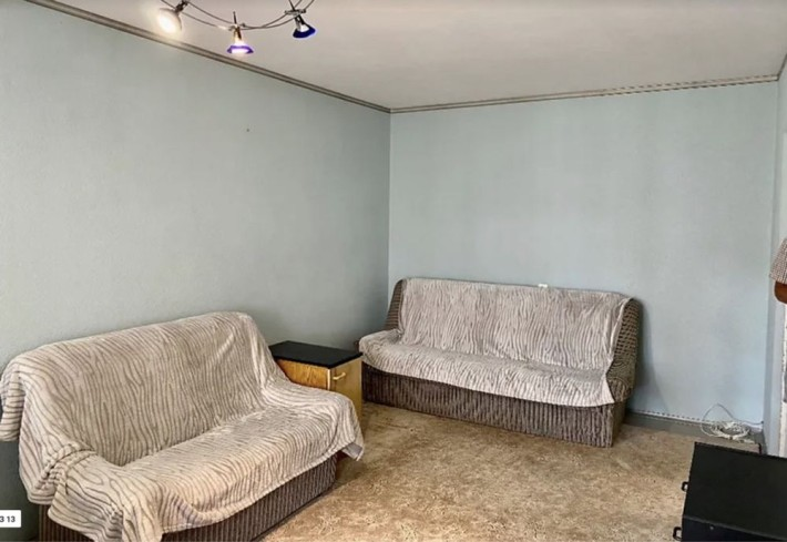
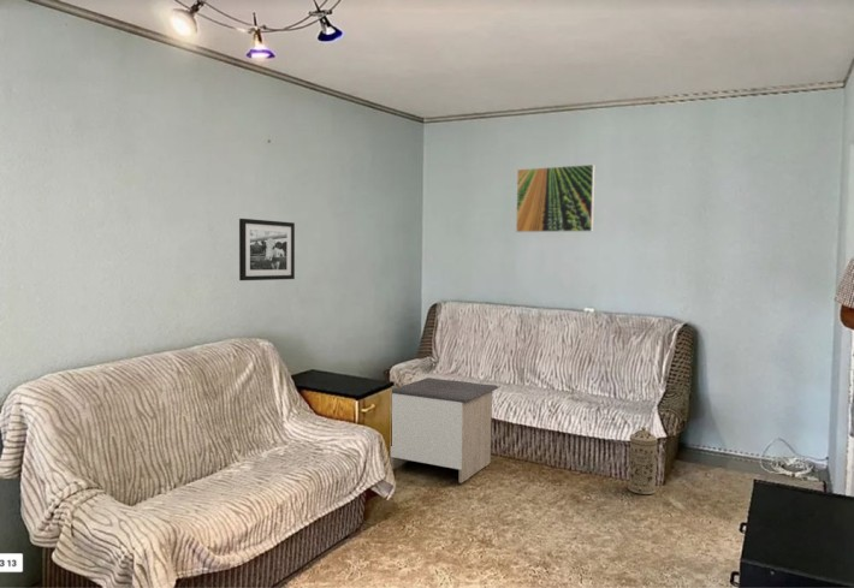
+ nightstand (444, 426)
+ water filter (642, 458)
+ picture frame (268, 250)
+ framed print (553, 200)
